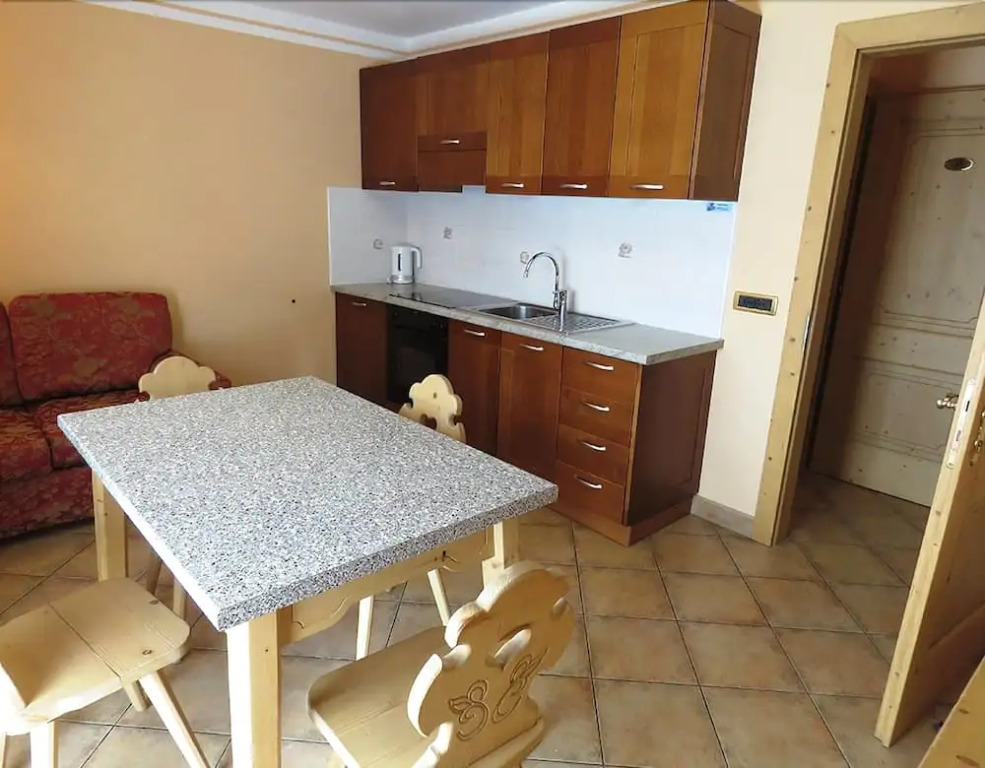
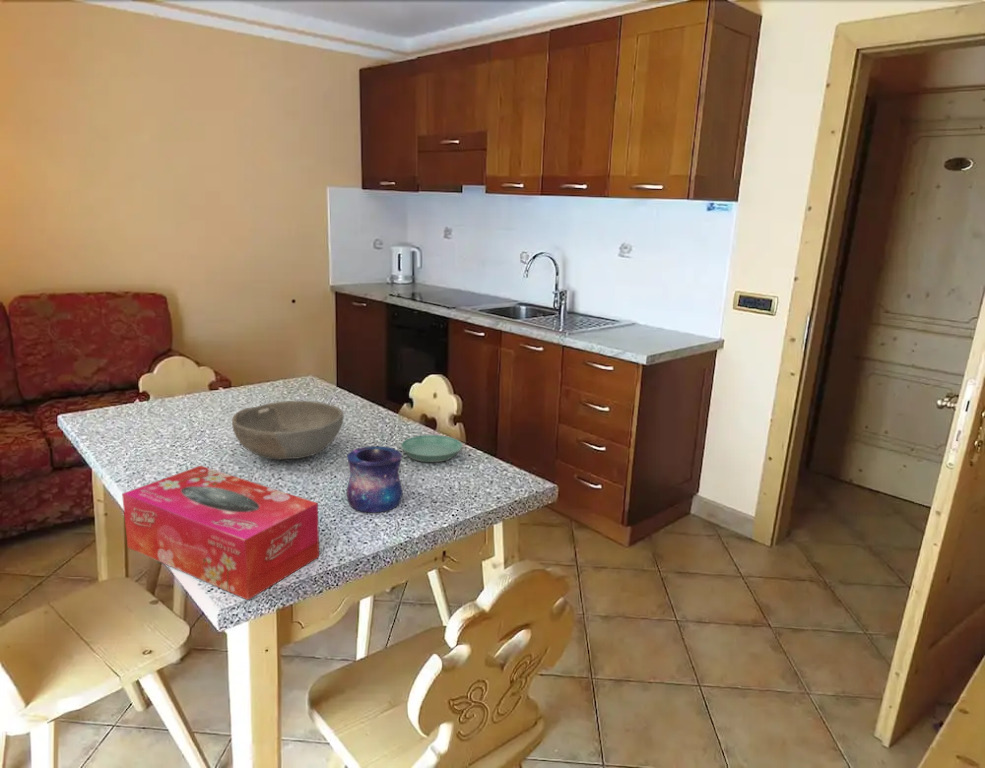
+ saucer (431, 449)
+ bowl (289, 433)
+ mug (369, 475)
+ tissue box (221, 525)
